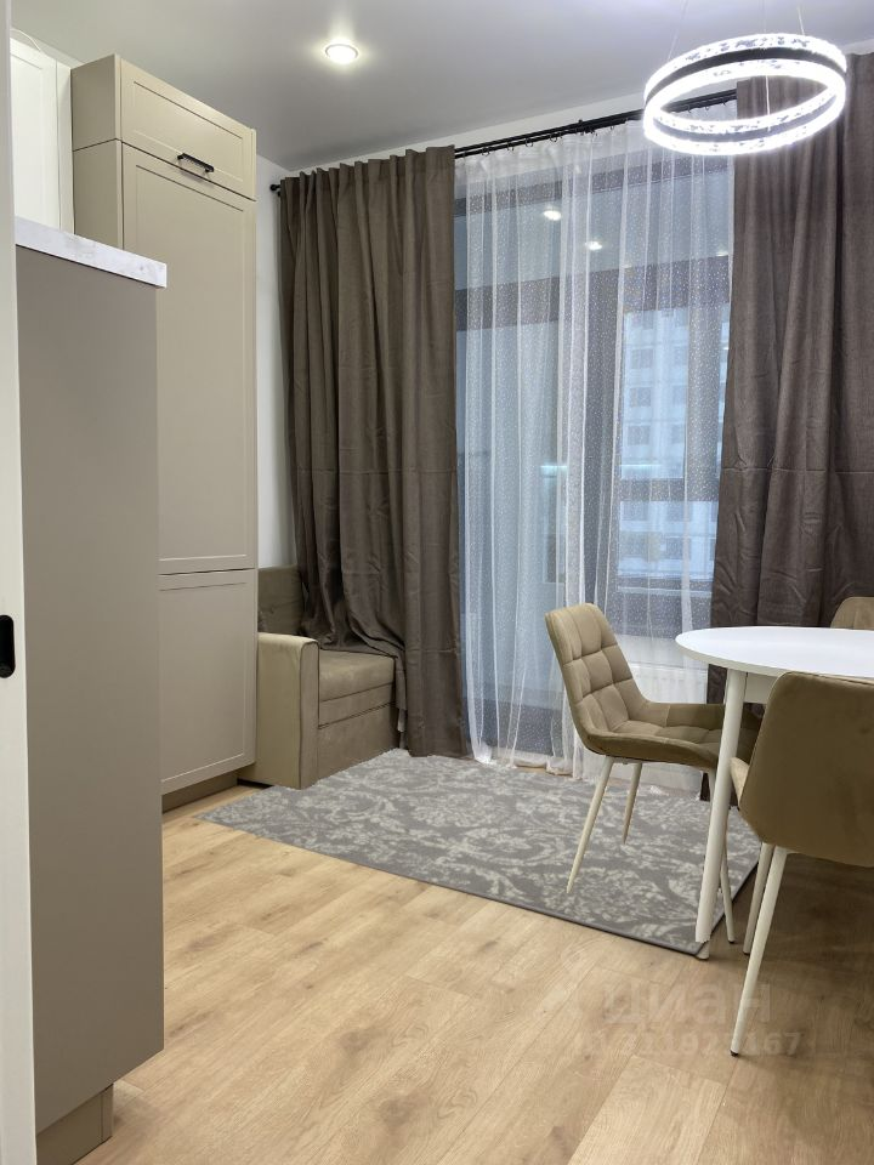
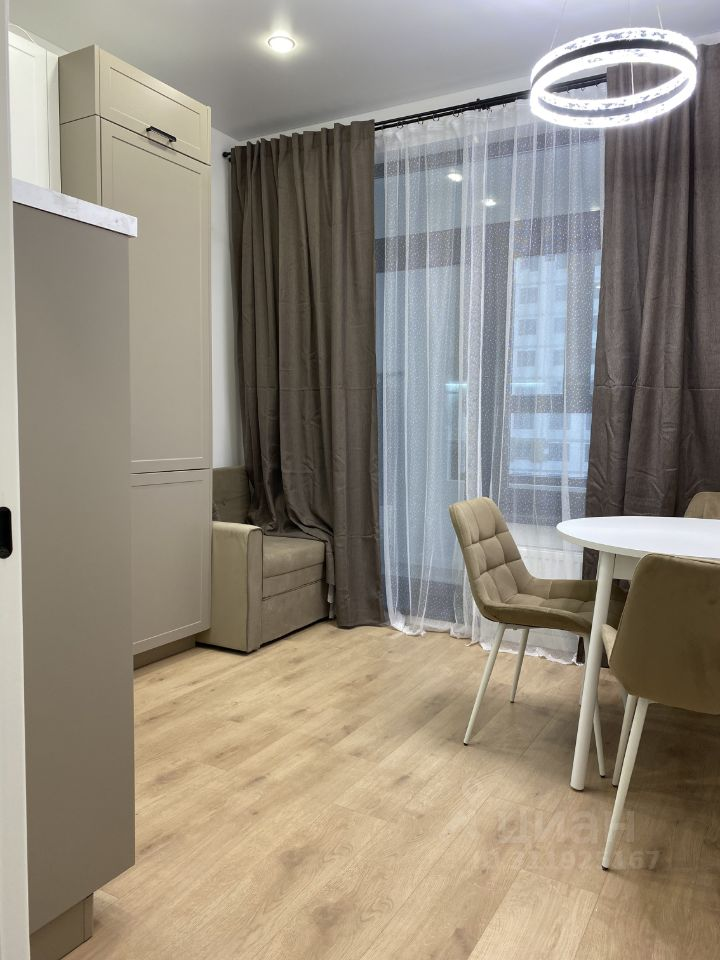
- rug (490, 817)
